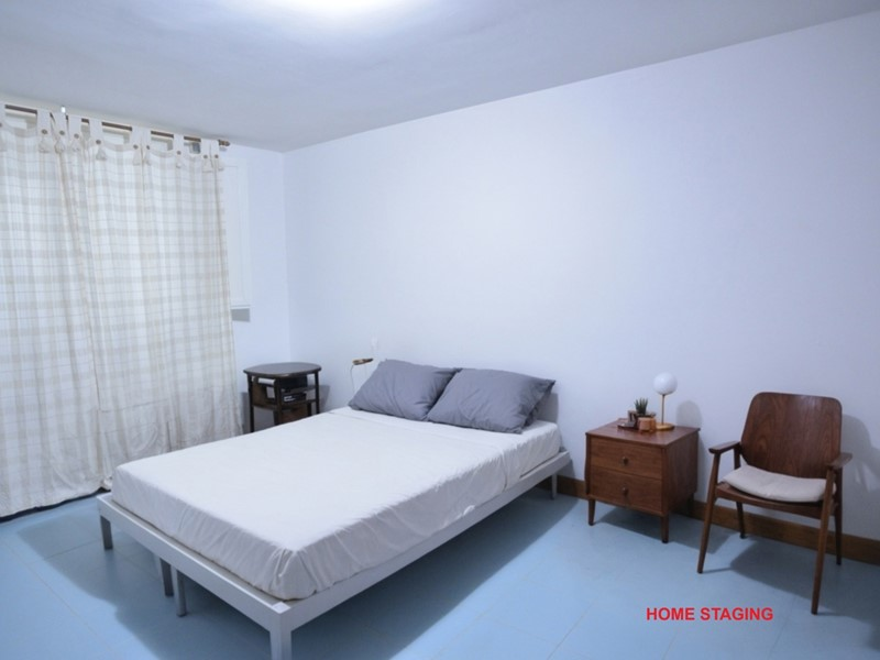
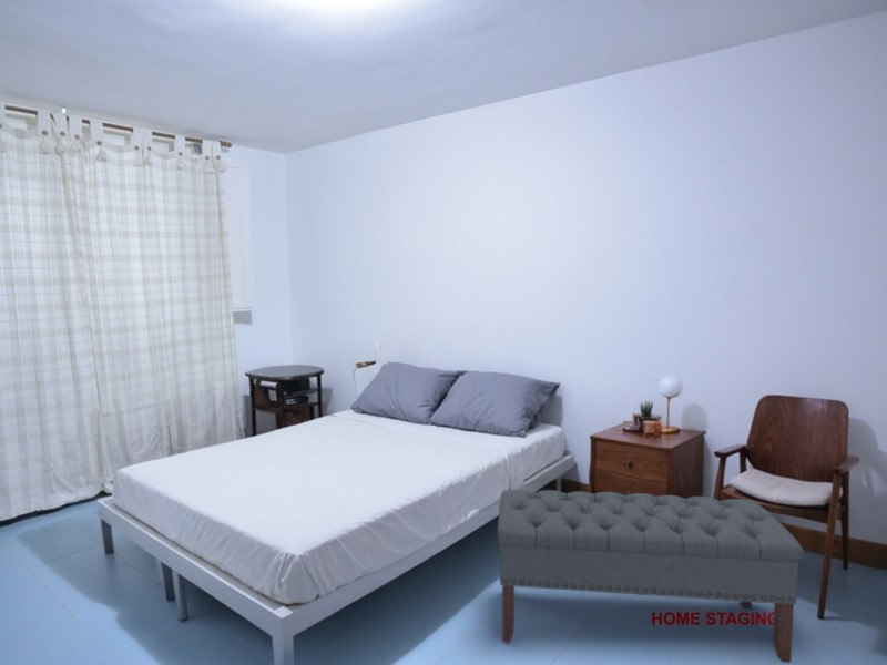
+ bench (632, 565)
